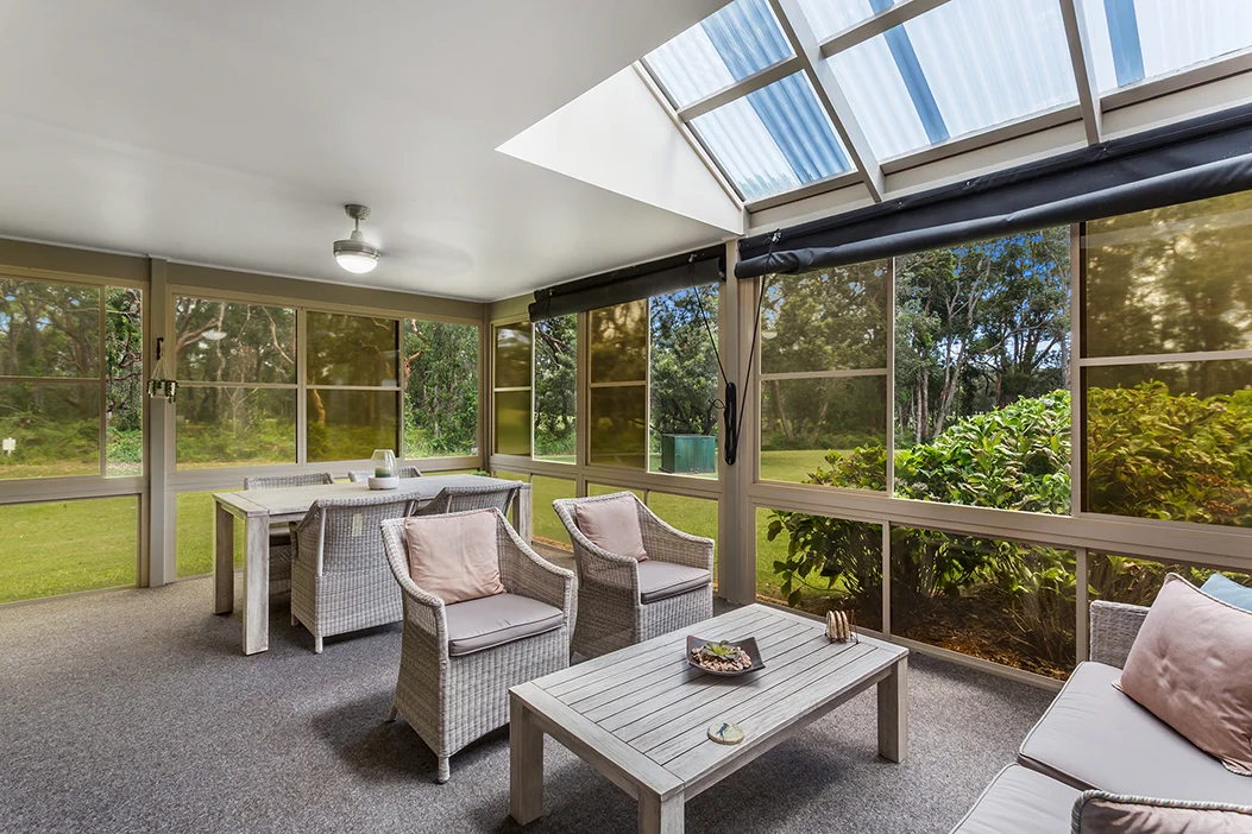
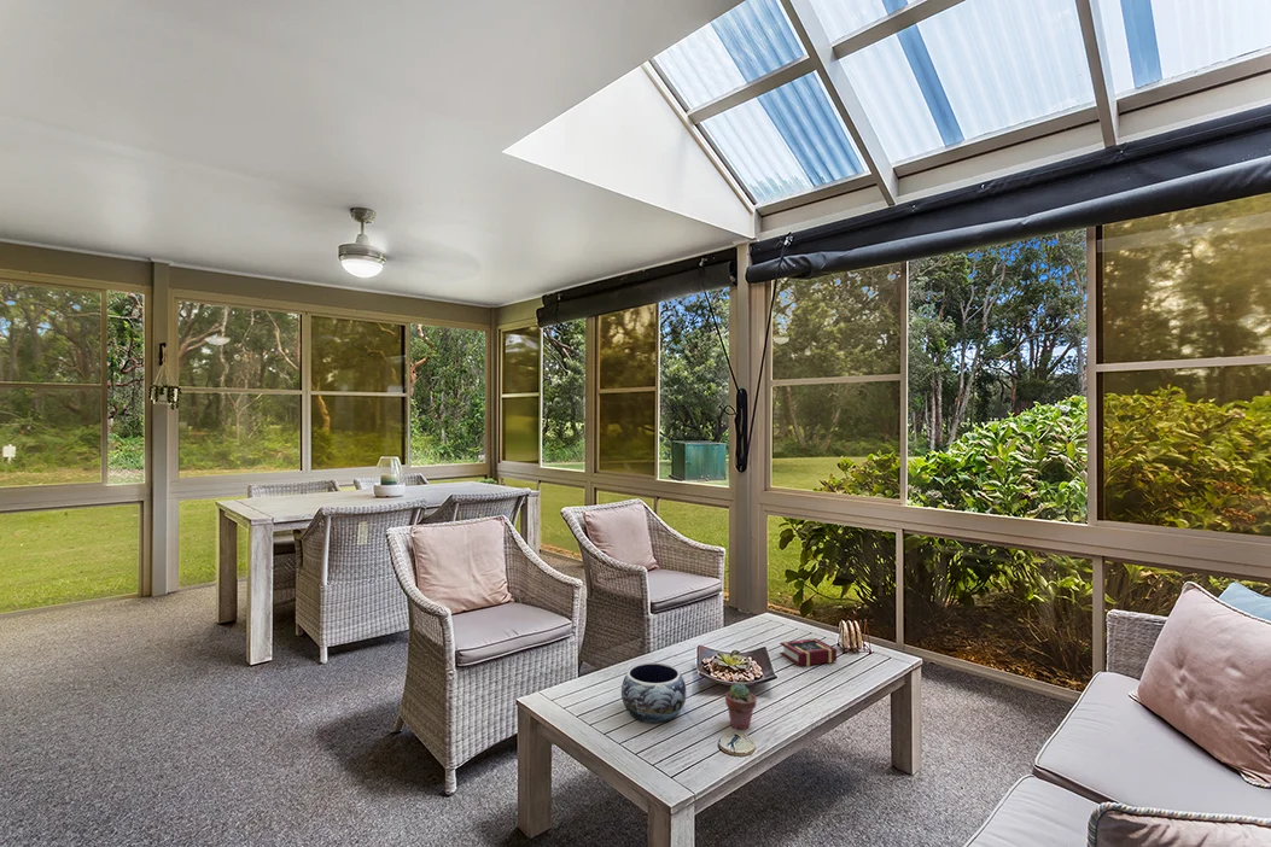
+ potted succulent (740, 703)
+ decorative bowl (653, 691)
+ book (808, 650)
